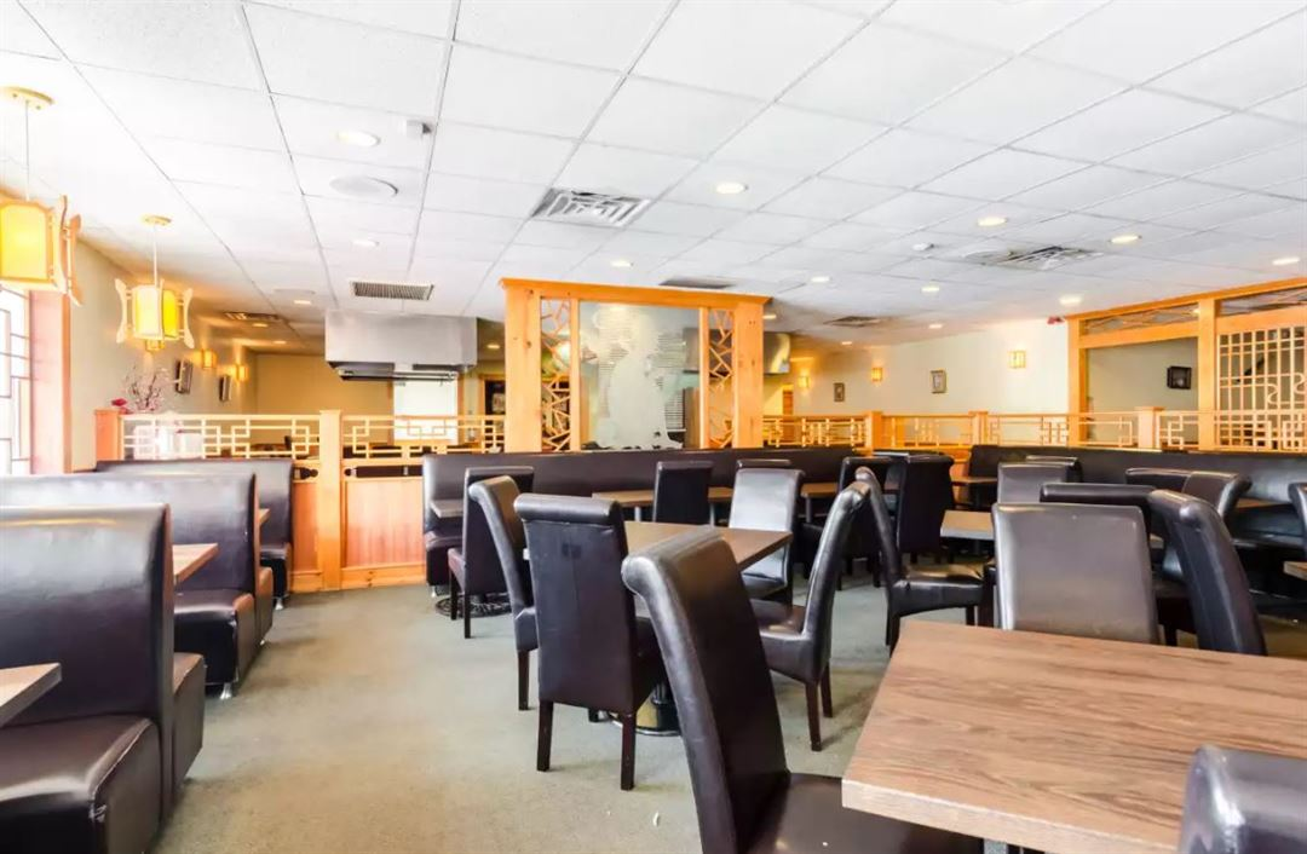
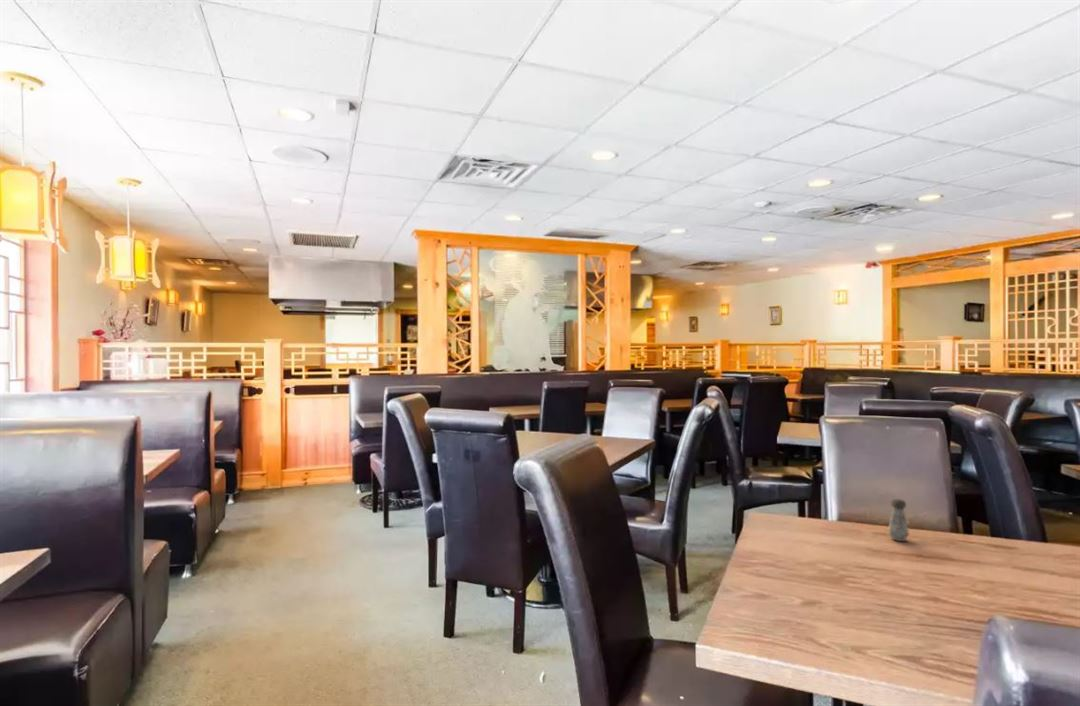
+ salt shaker (898, 519)
